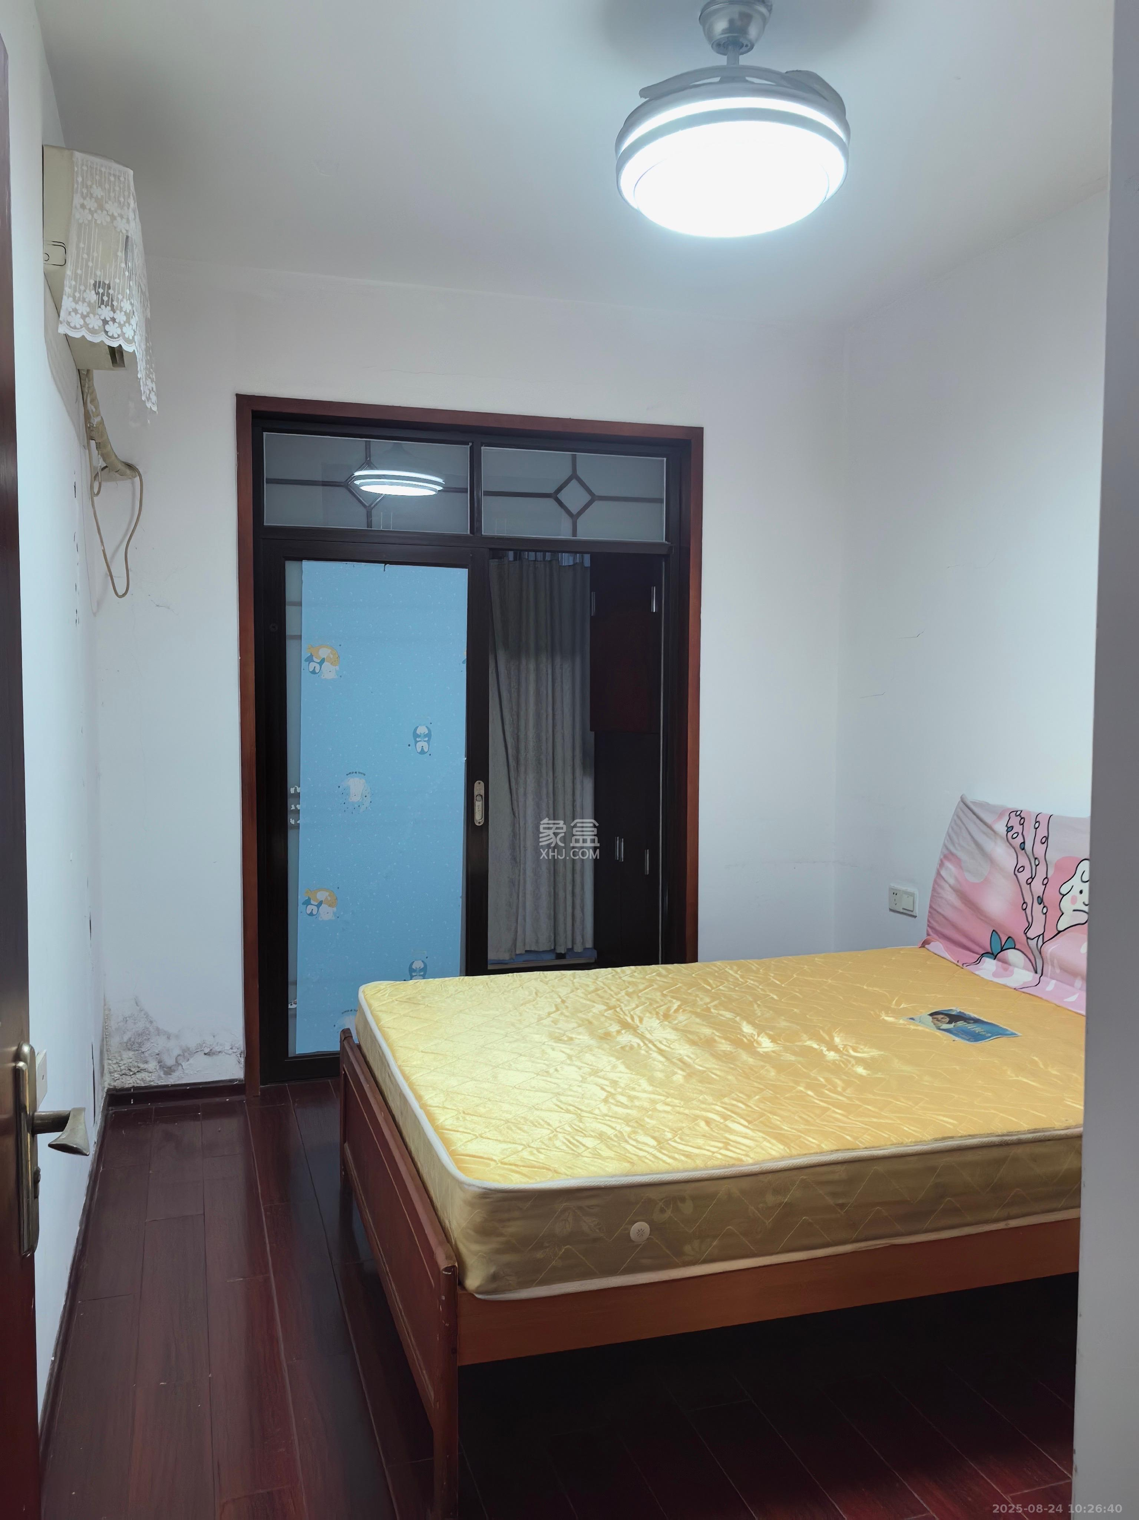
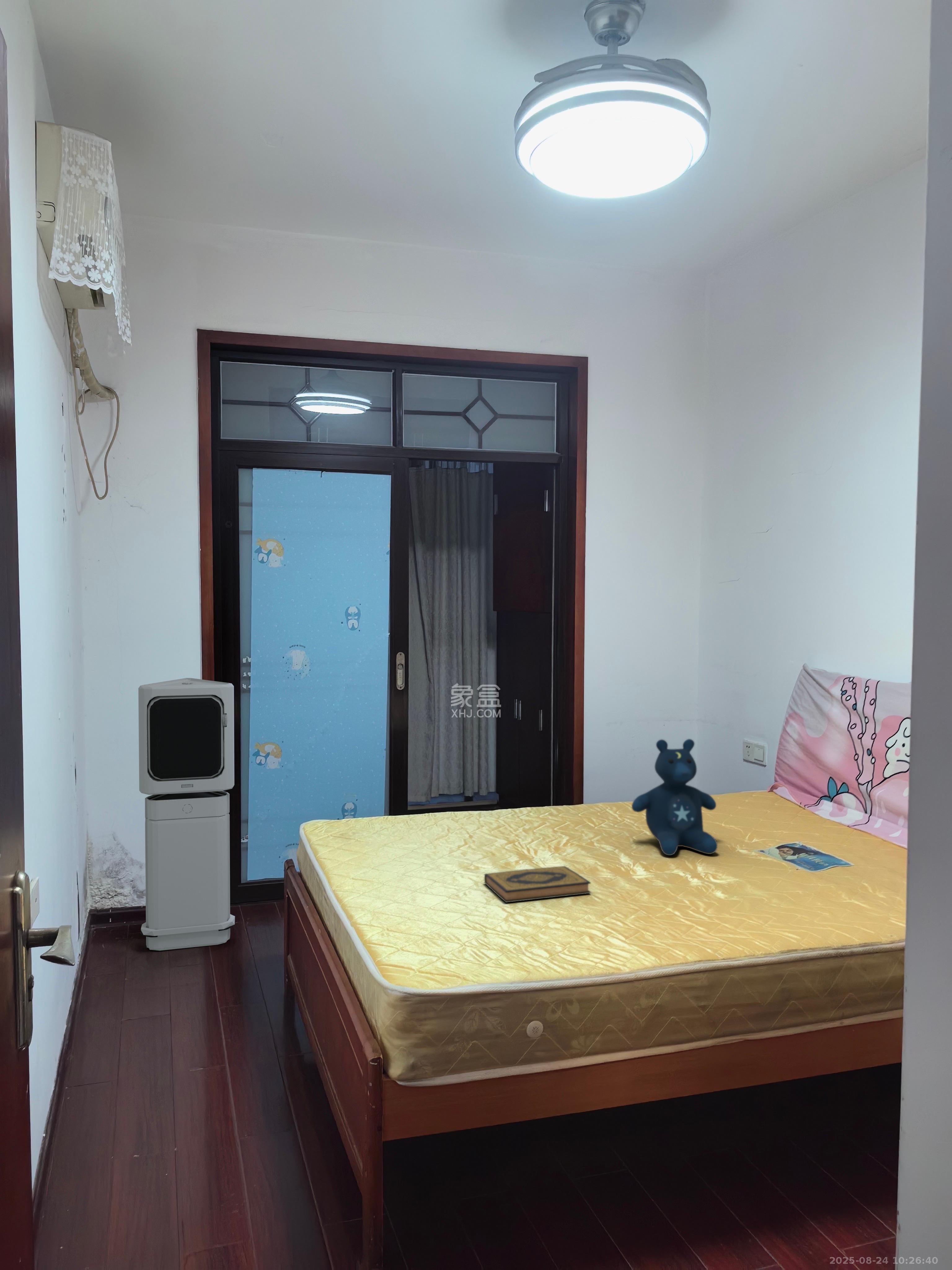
+ air purifier (188, 808)
+ stuffed bear (680, 794)
+ hardback book (536, 882)
